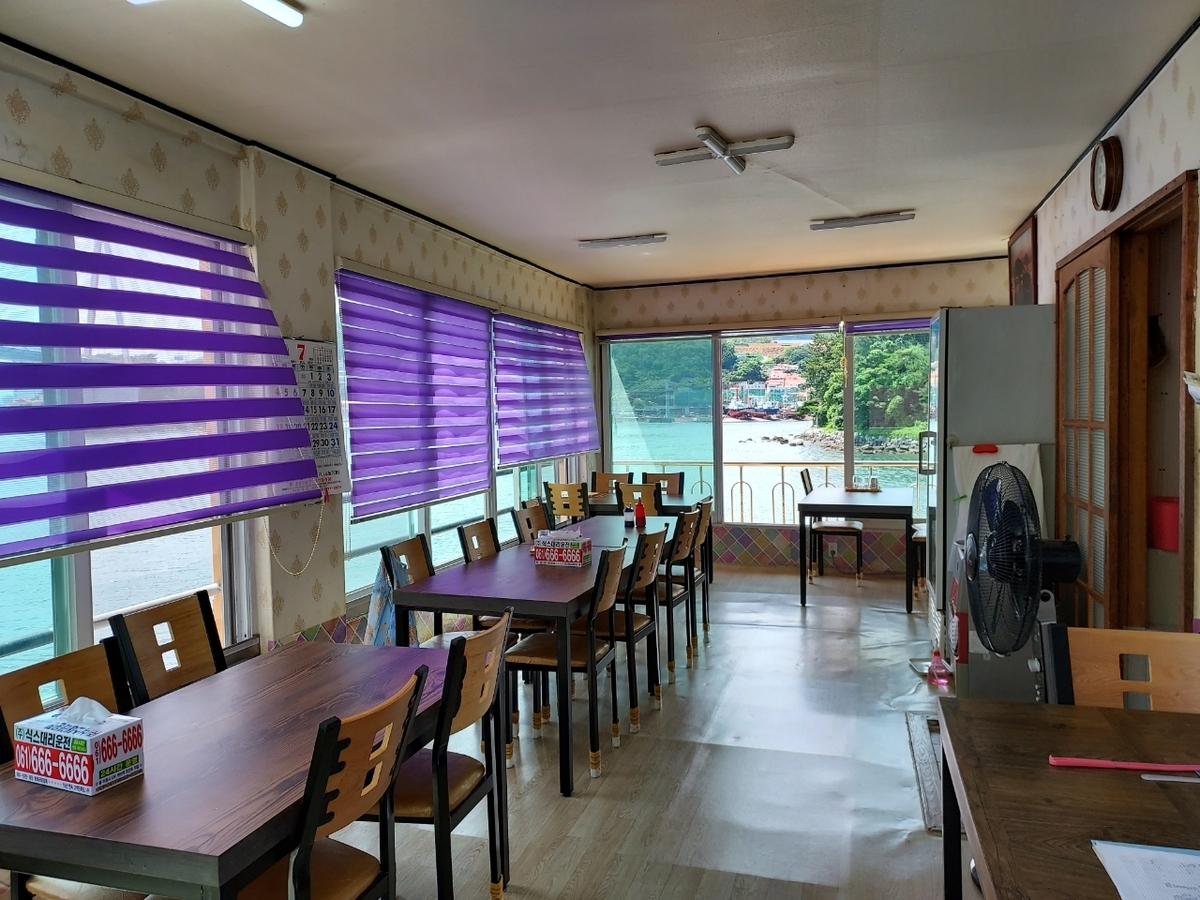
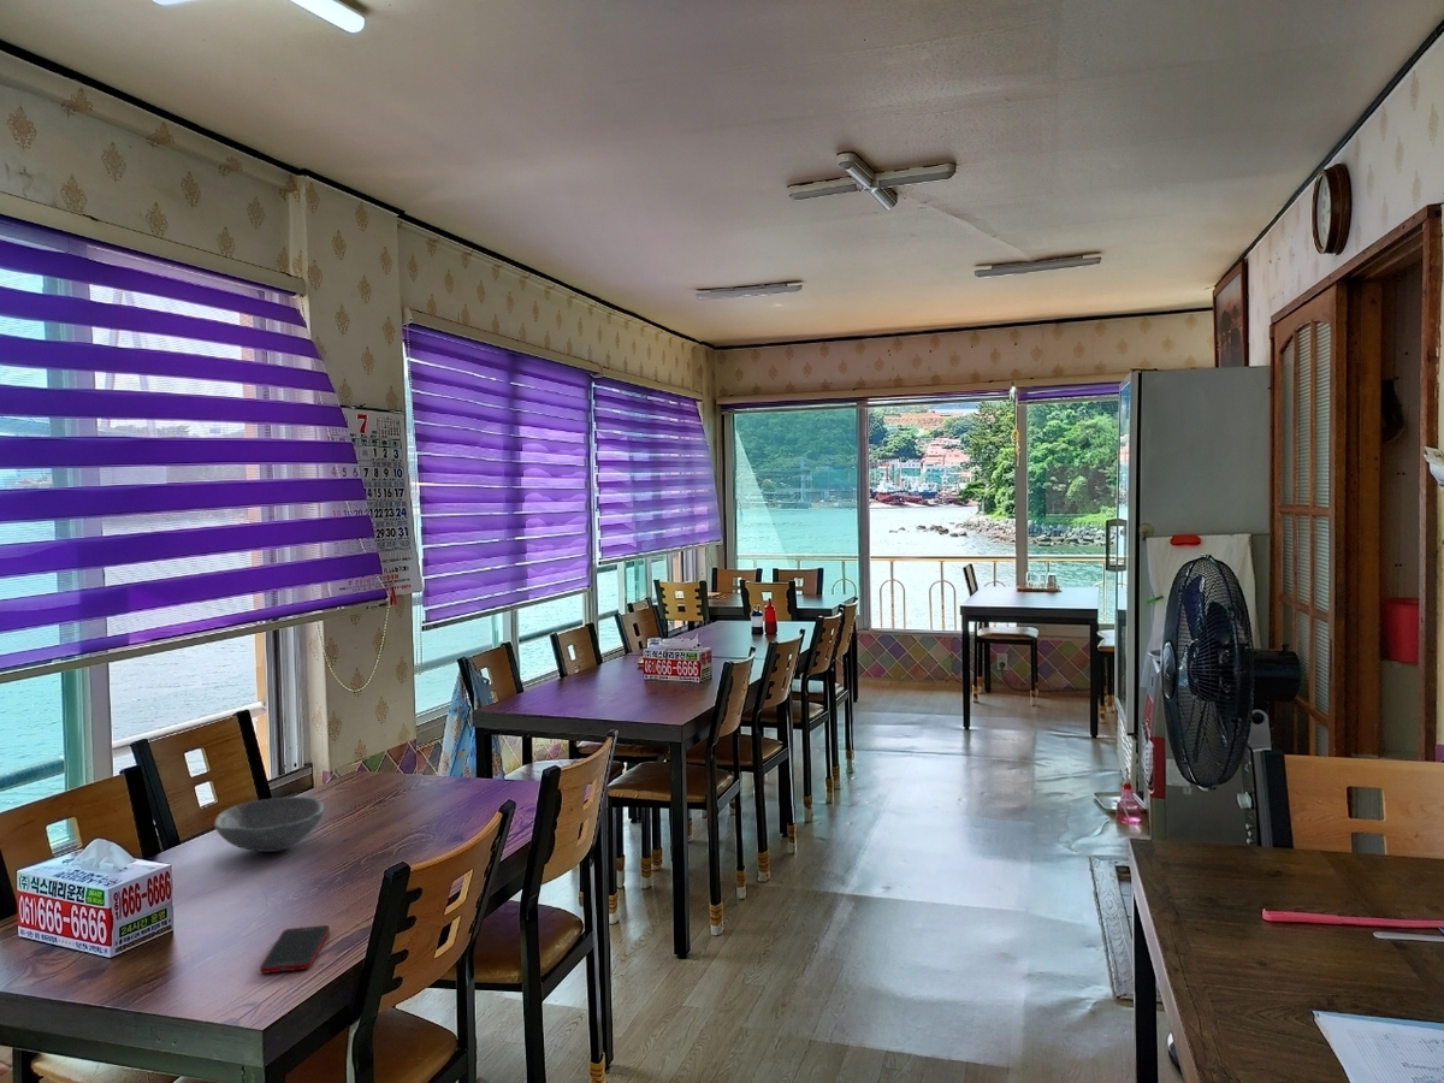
+ bowl (270, 829)
+ cell phone (296, 948)
